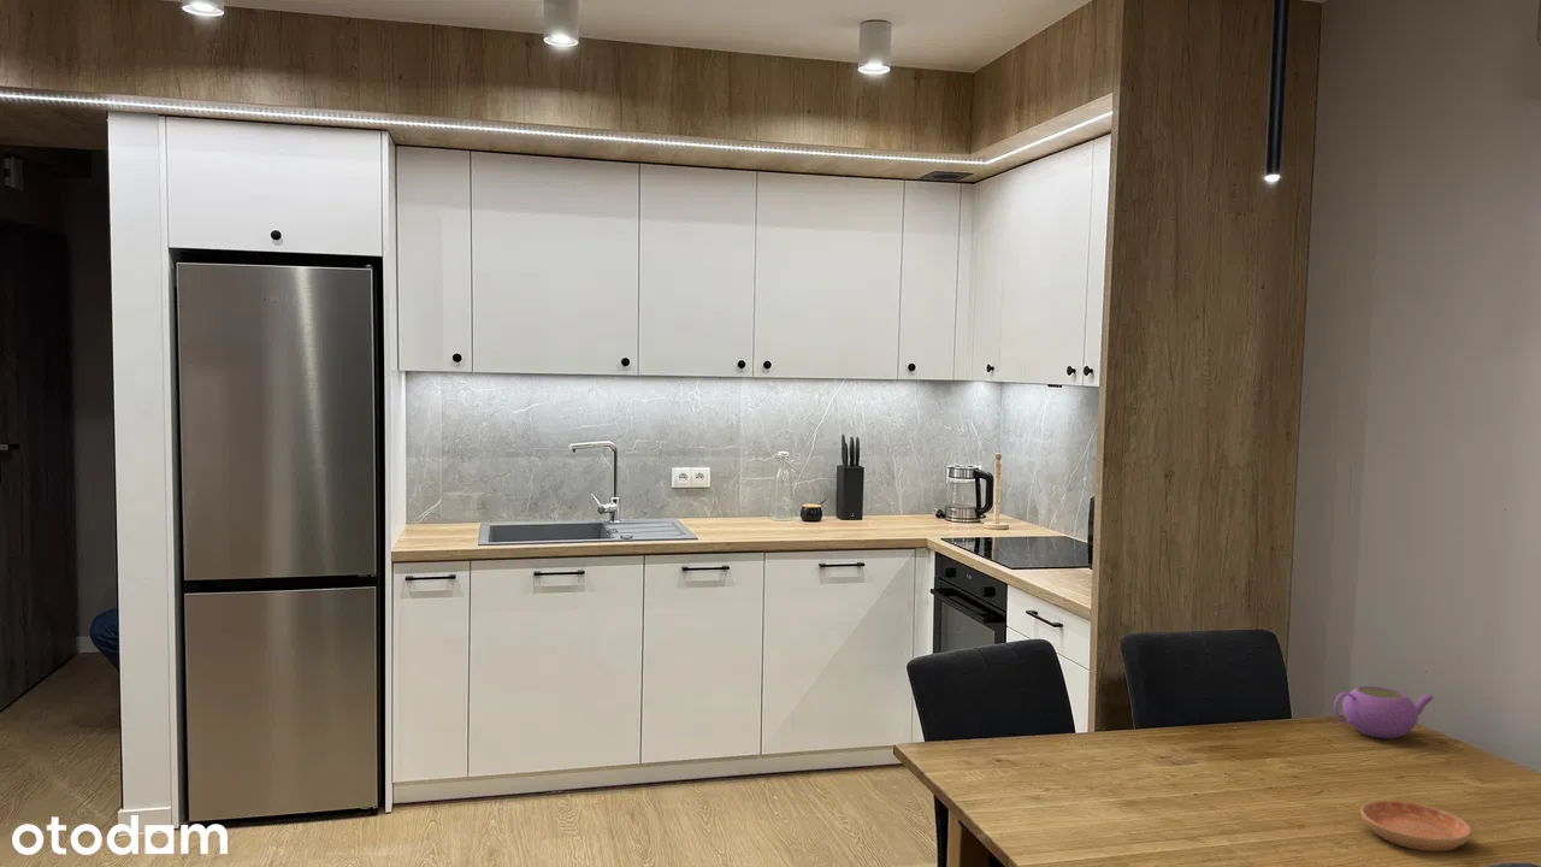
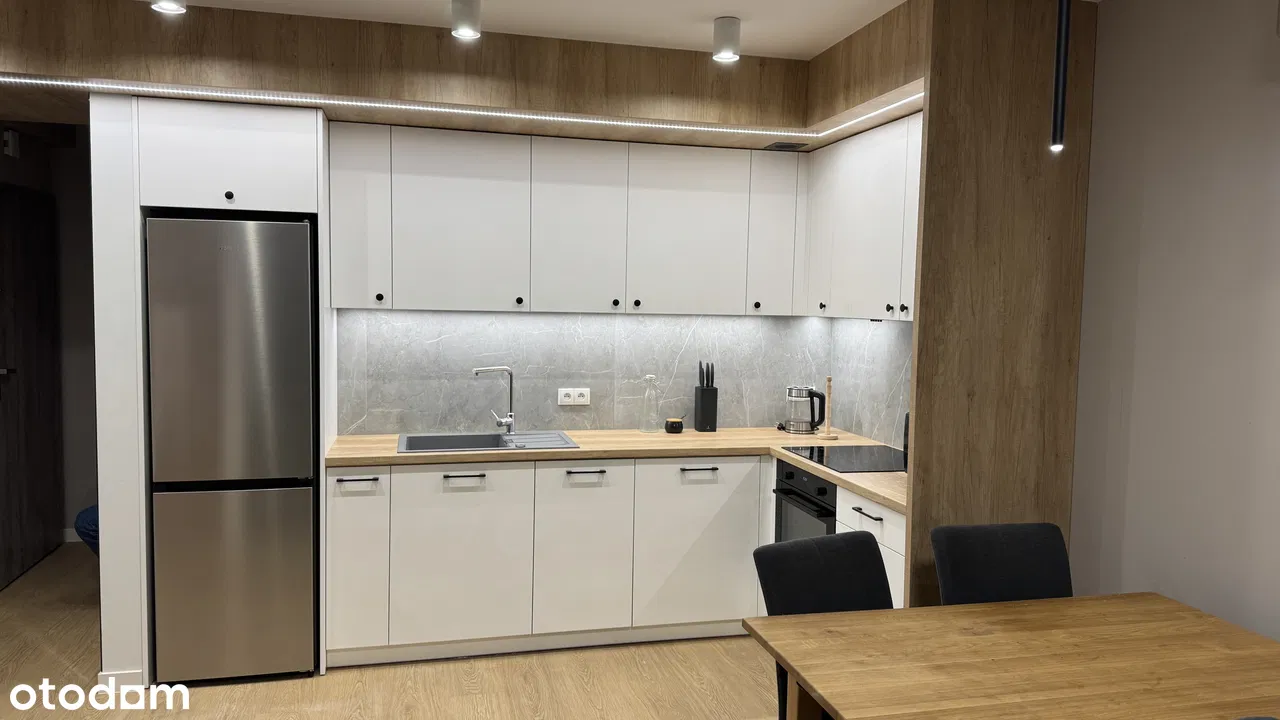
- saucer (1413, 826)
- teapot (1382, 712)
